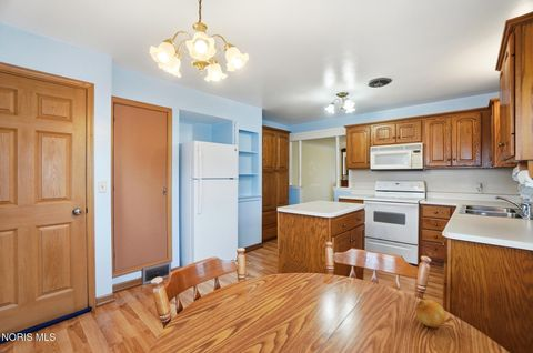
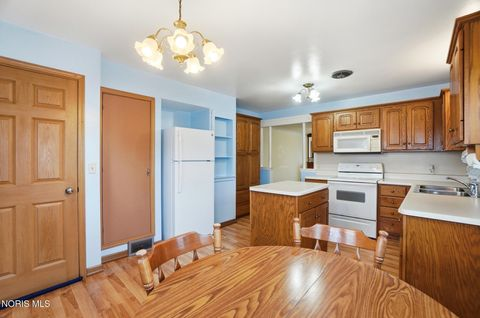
- fruit (430, 313)
